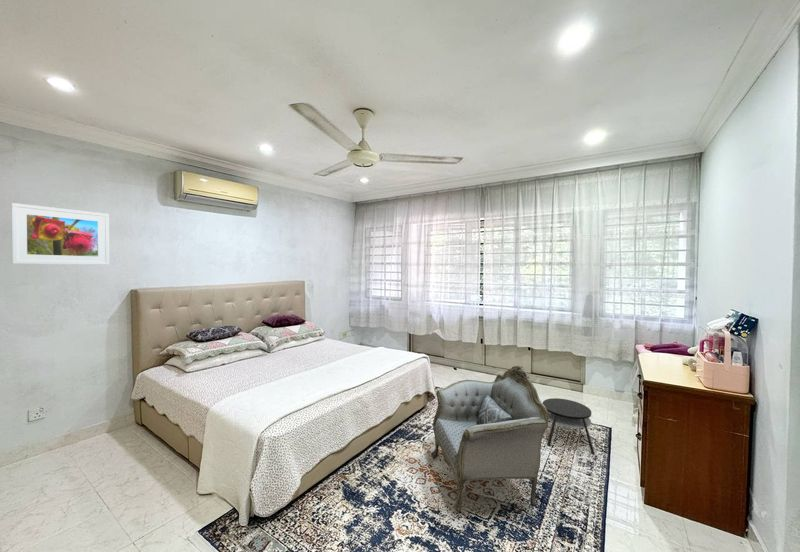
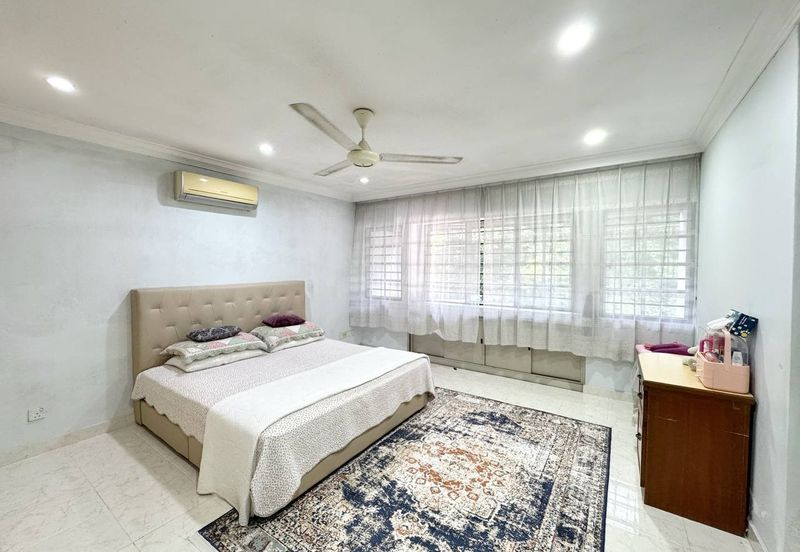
- armchair (482, 422)
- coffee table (565, 421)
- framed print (64, 236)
